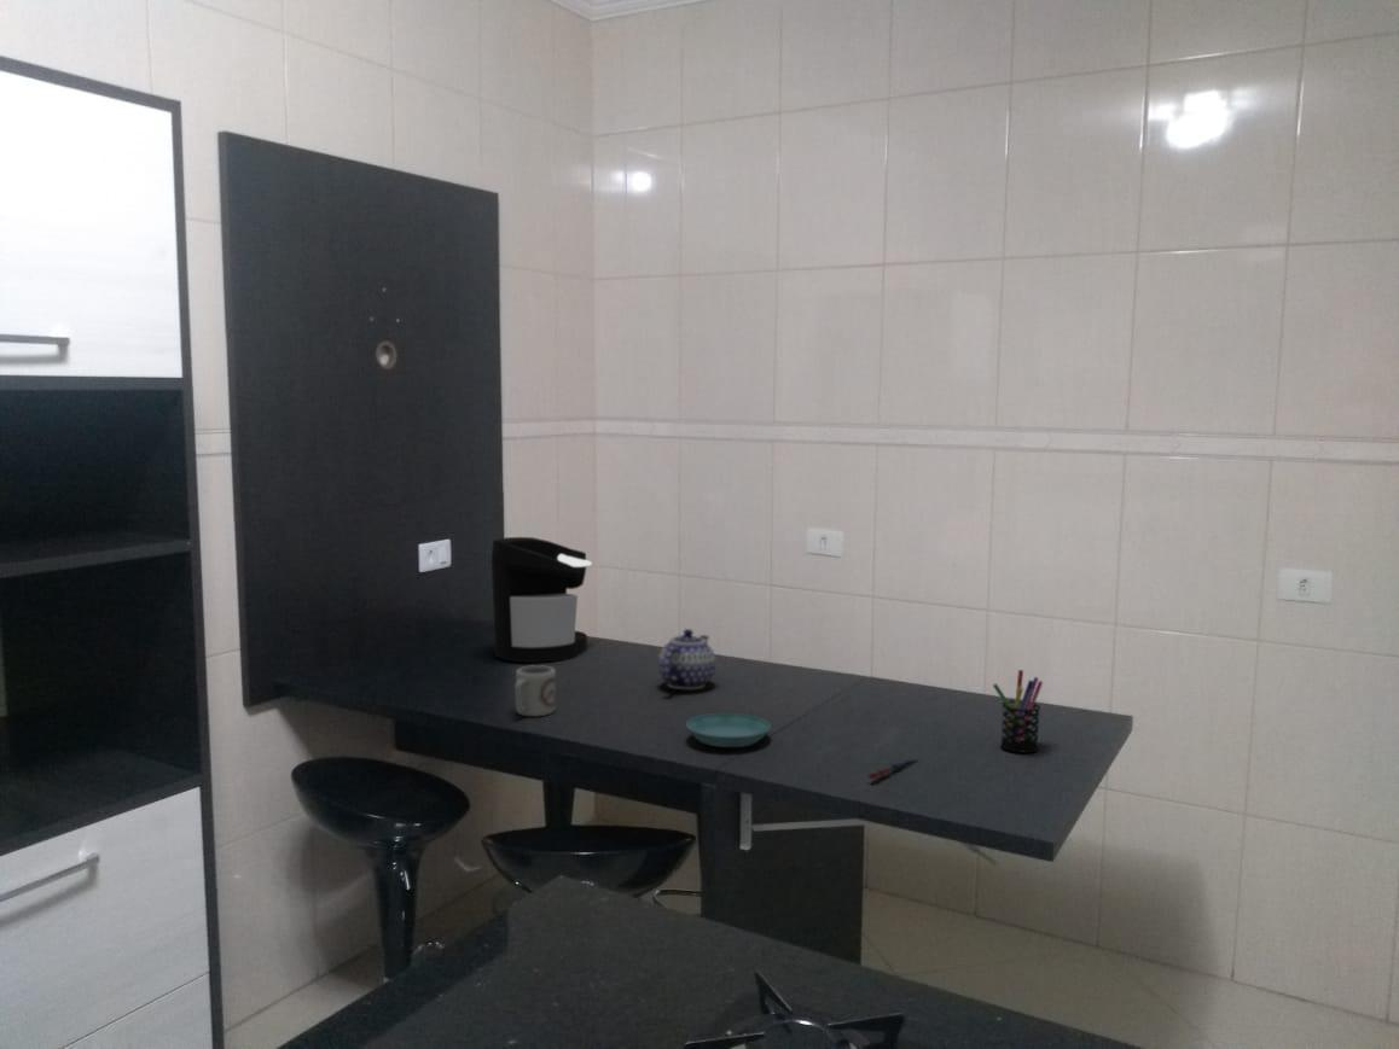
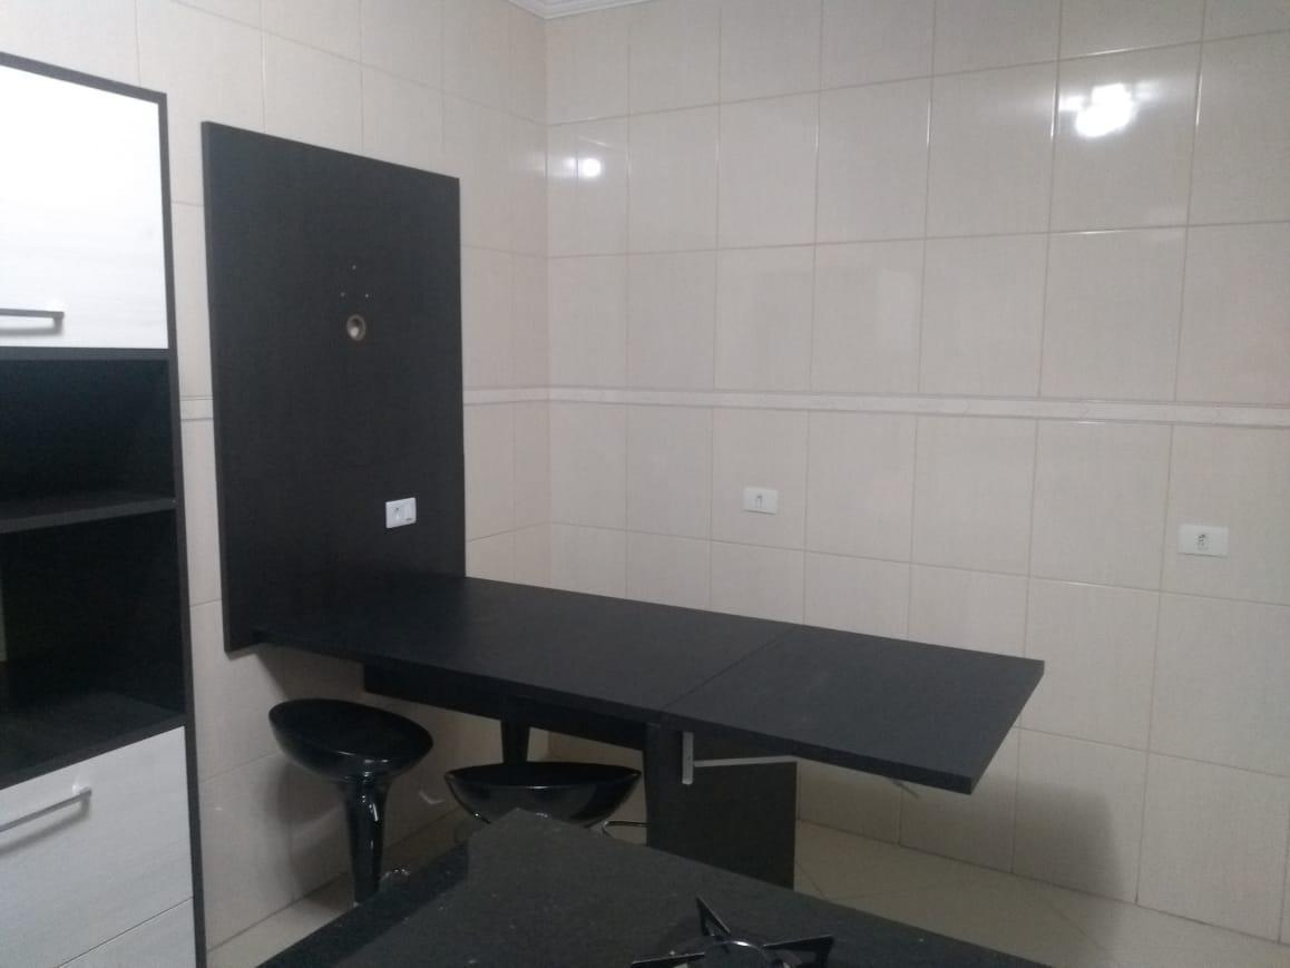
- cup (532, 692)
- pen (893, 767)
- saucer (727, 732)
- pen holder (1016, 710)
- coffee maker (544, 594)
- teapot (686, 657)
